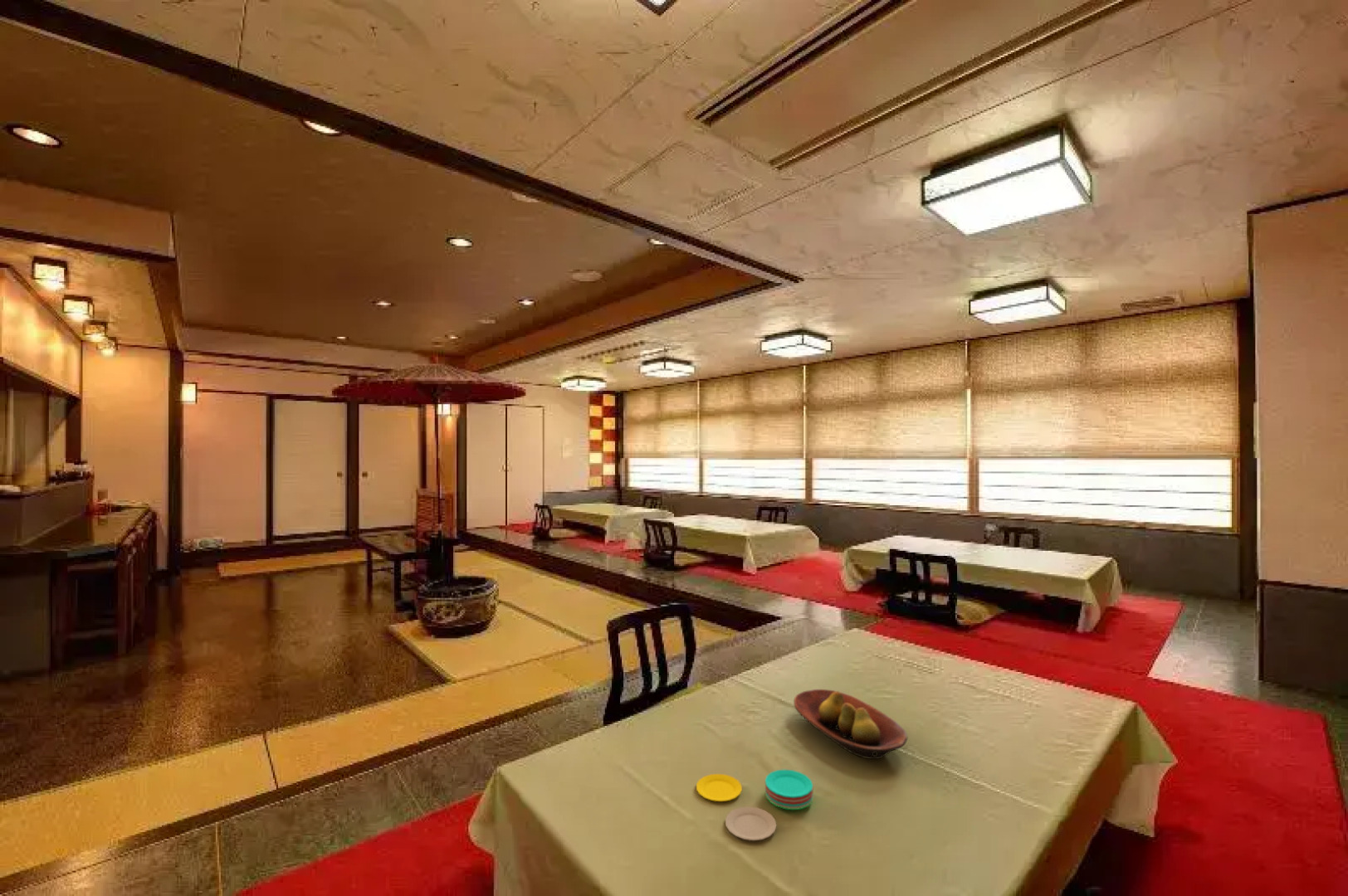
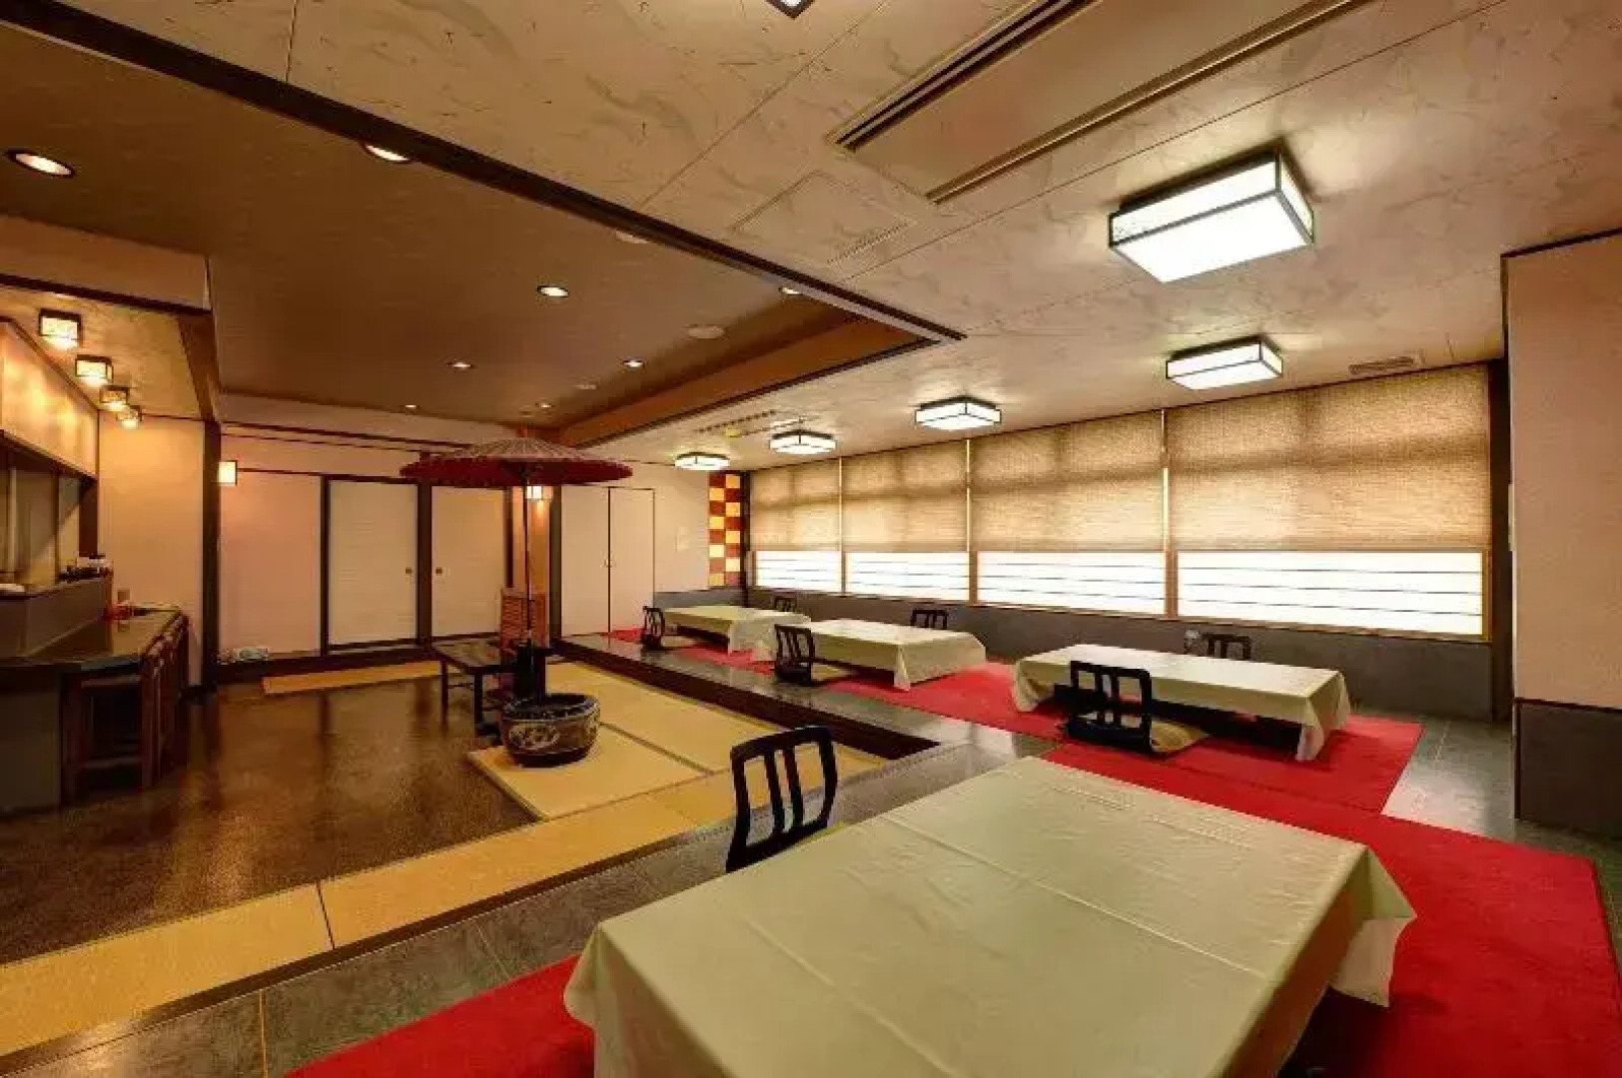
- fruit bowl (847, 718)
- plate (754, 807)
